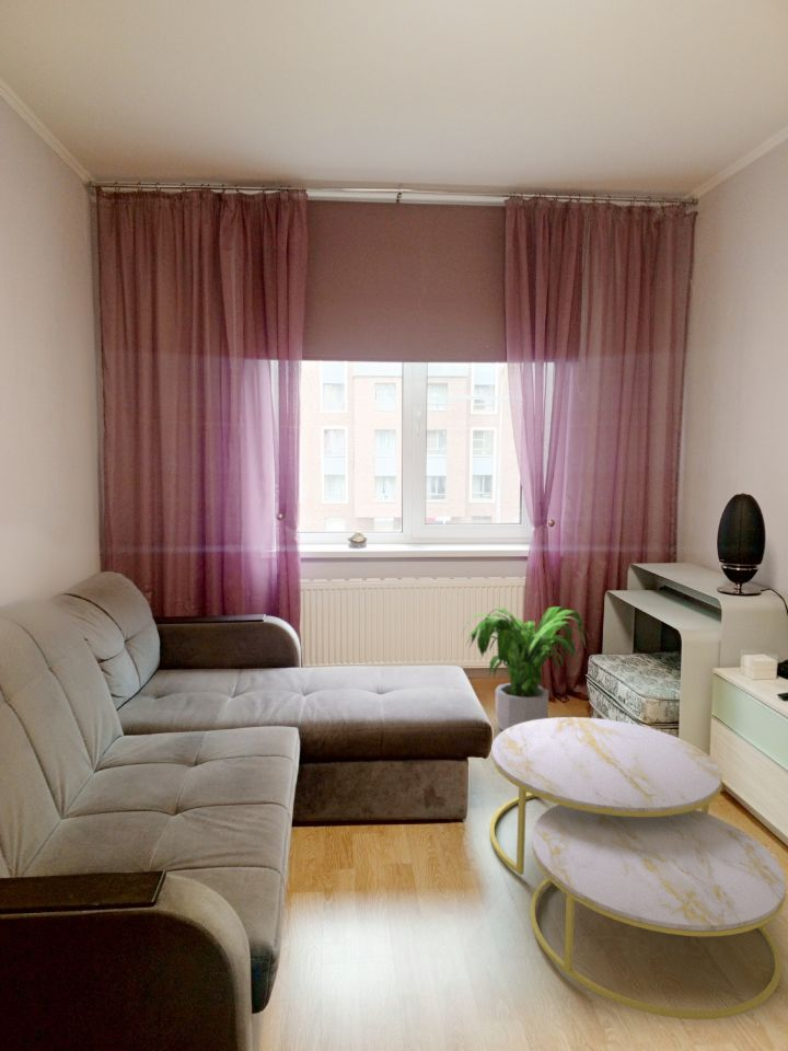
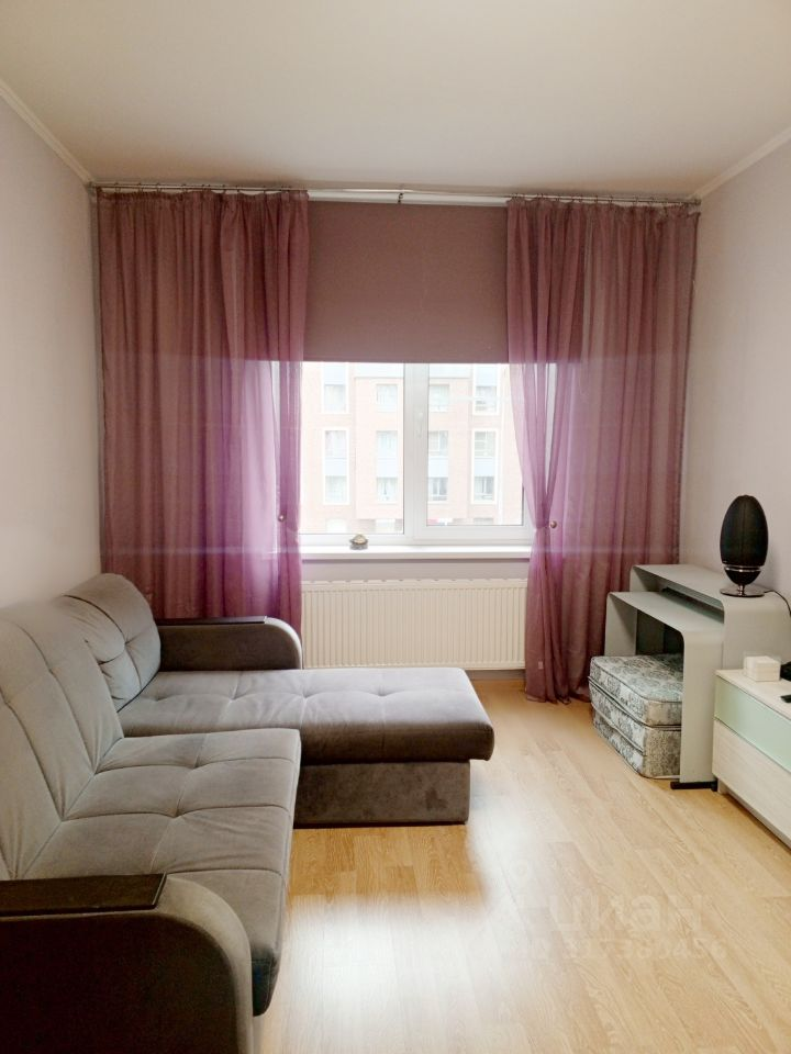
- coffee table (618, 830)
- potted plant (529, 669)
